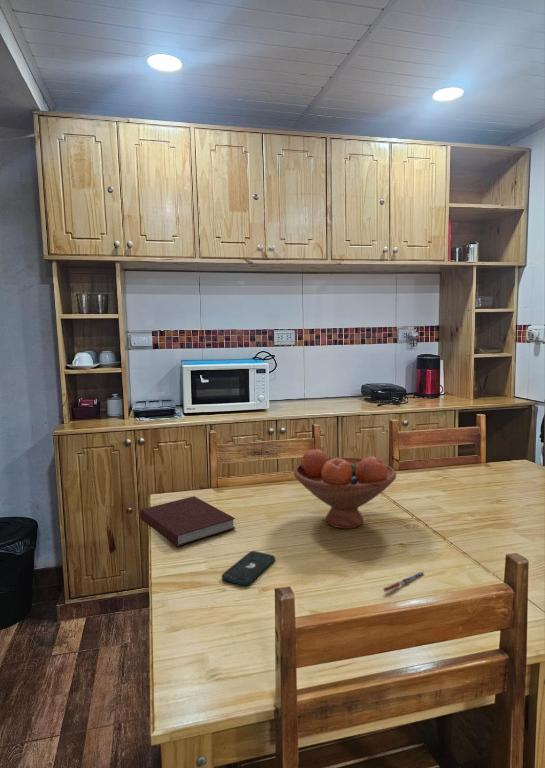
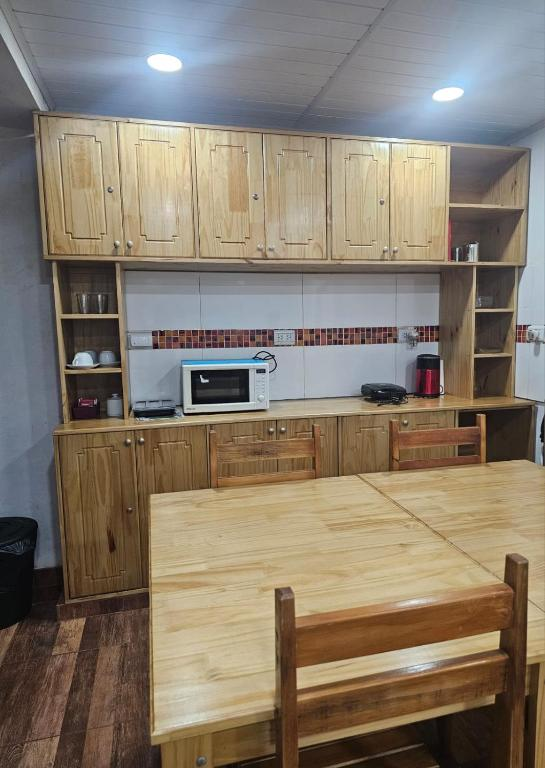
- notebook (186, 518)
- smartphone (249, 567)
- pen (404, 580)
- fruit bowl (344, 486)
